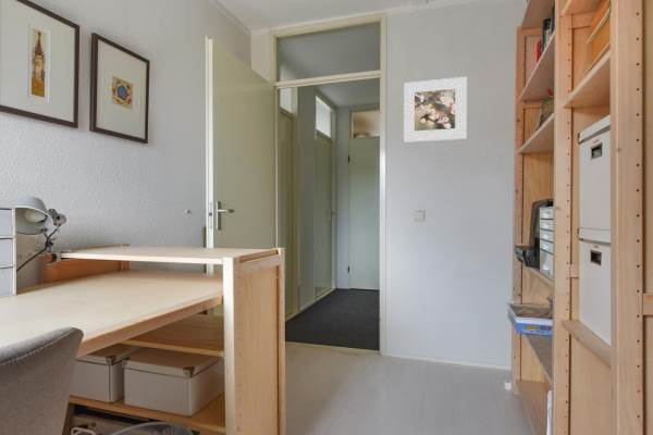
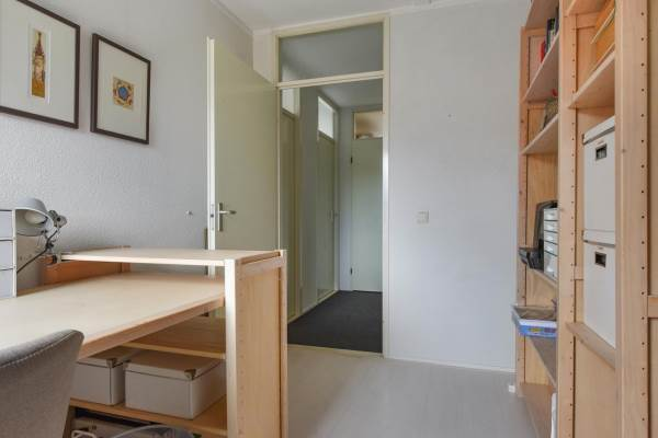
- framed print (434, 110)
